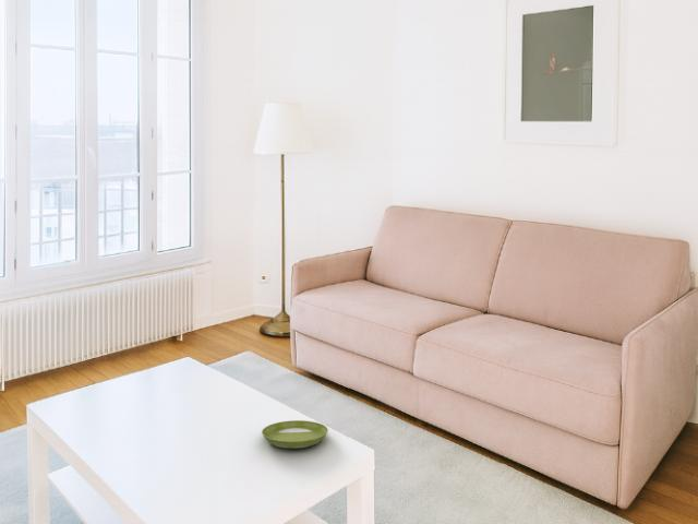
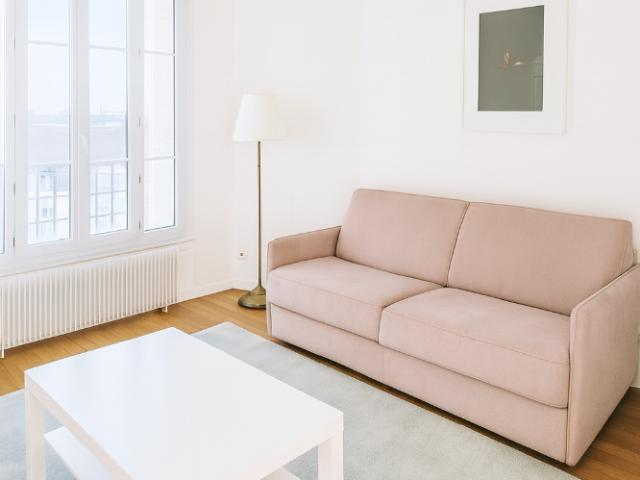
- saucer (294, 434)
